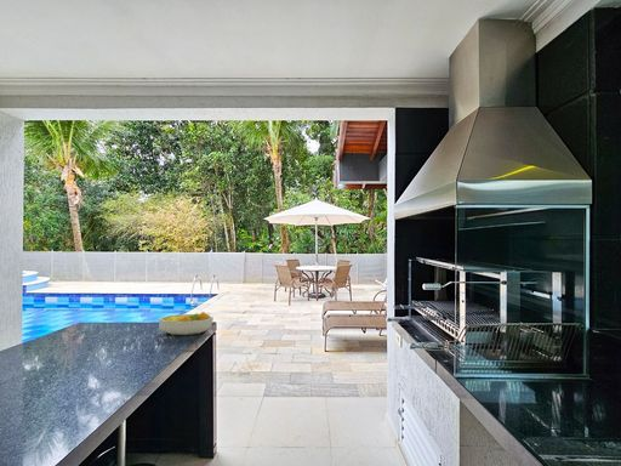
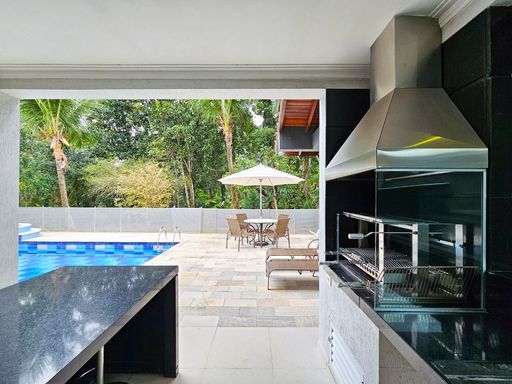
- fruit bowl (186, 322)
